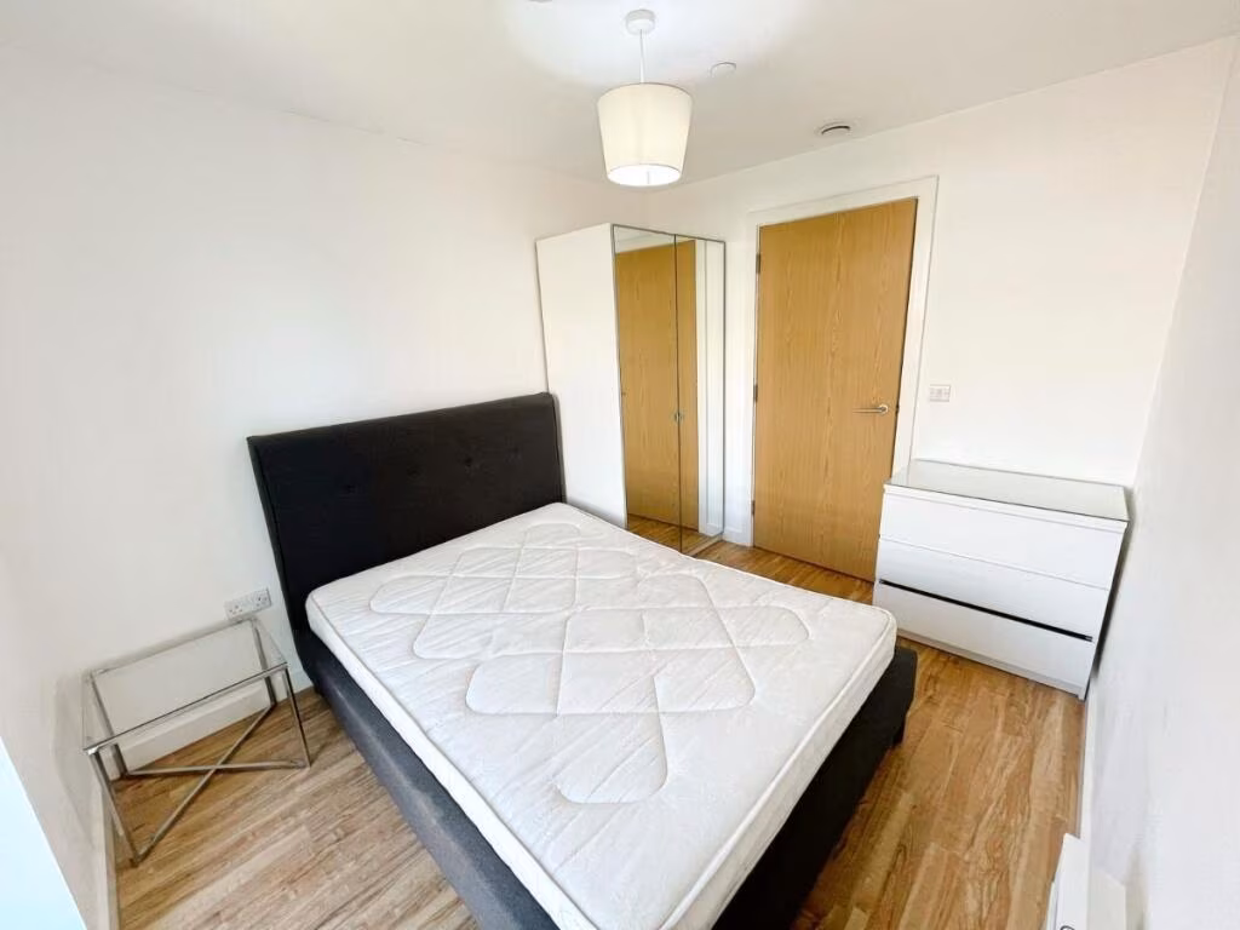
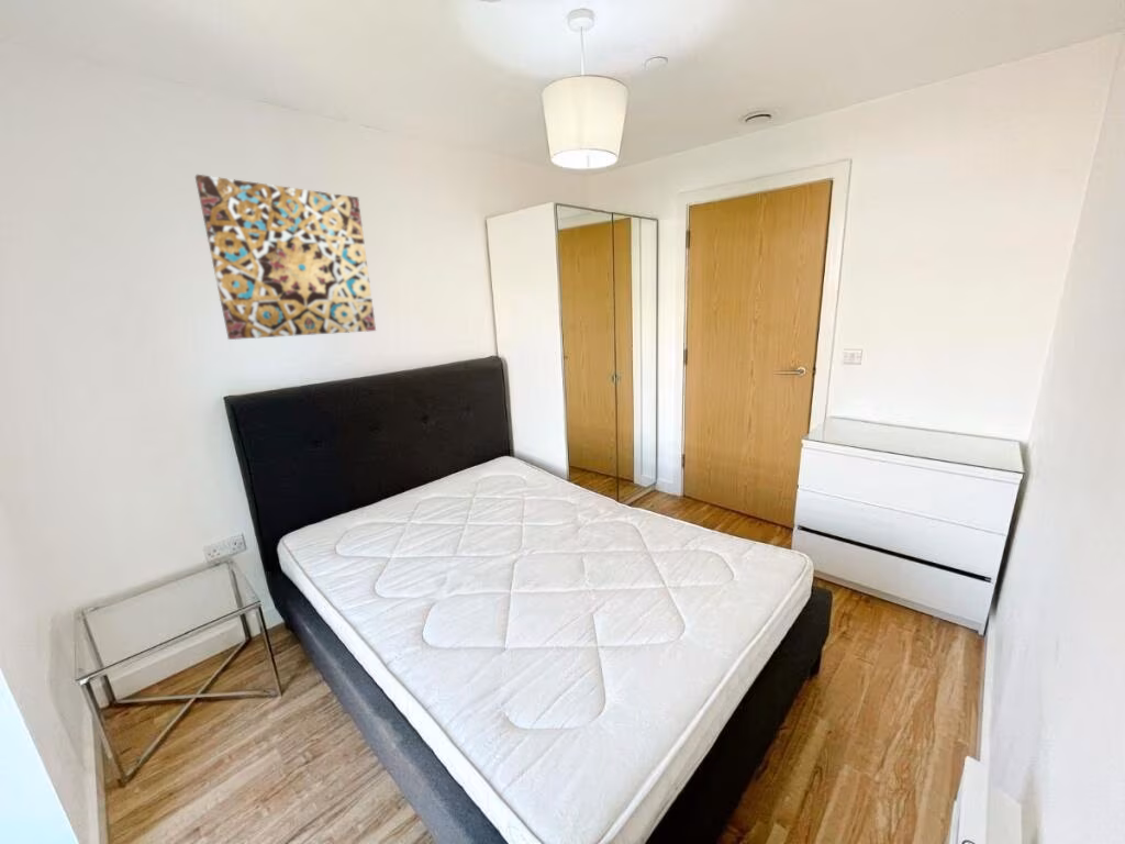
+ wall art (297, 264)
